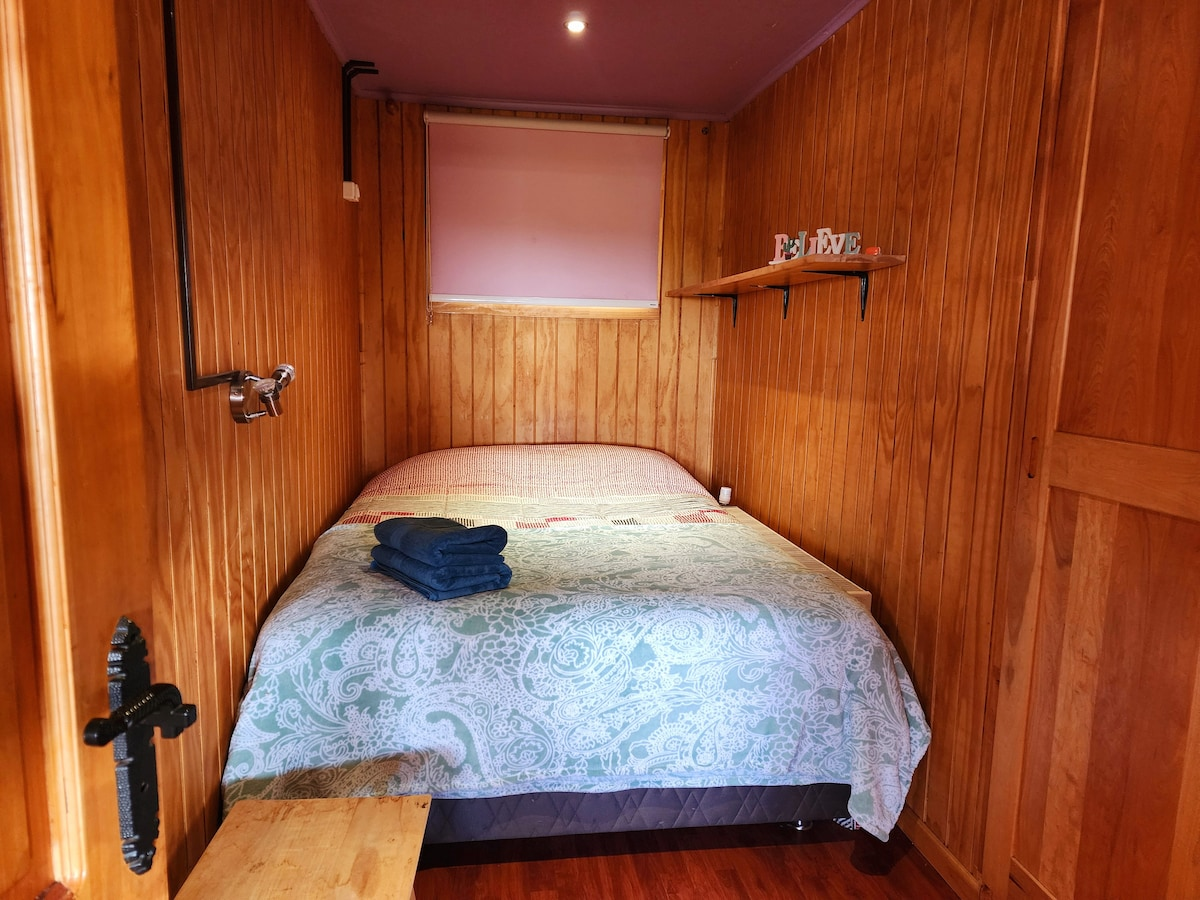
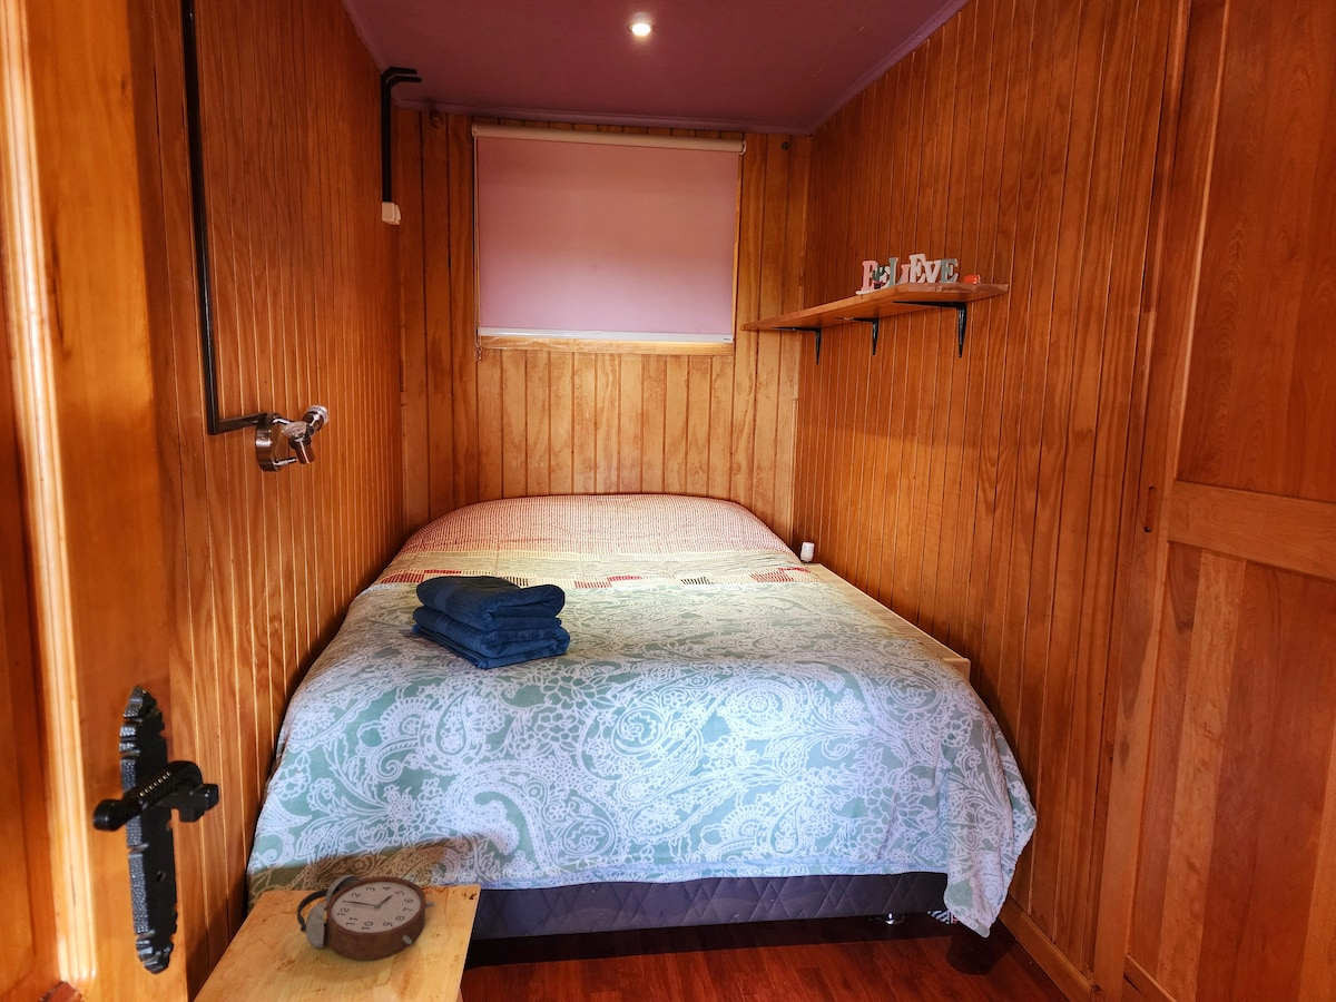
+ alarm clock (362, 912)
